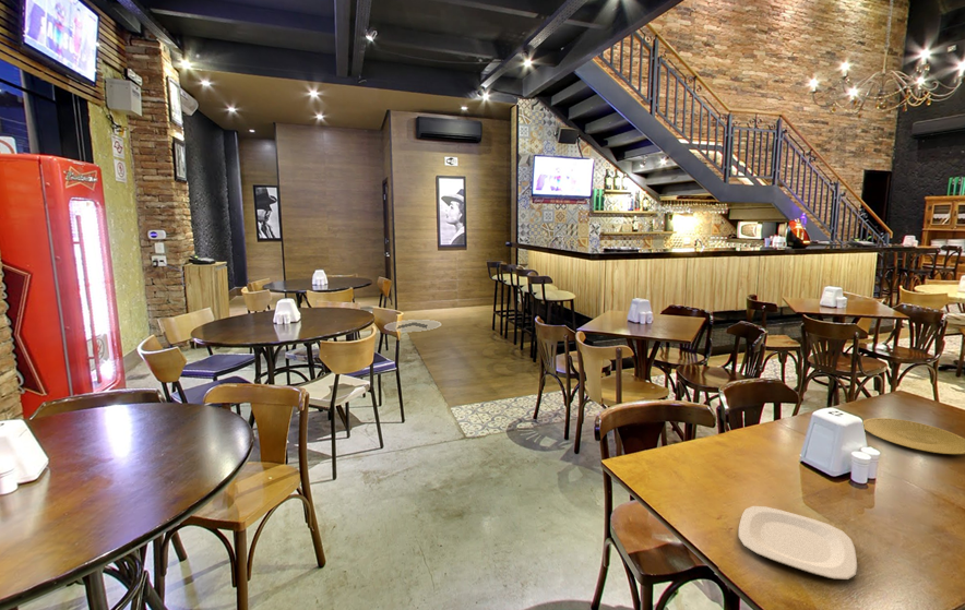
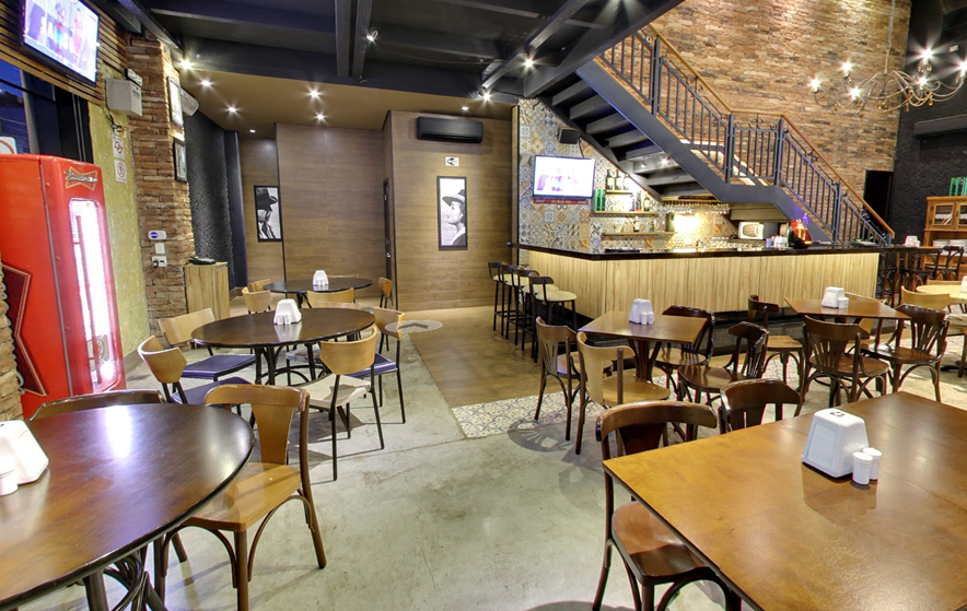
- plate (794, 540)
- plate (914, 435)
